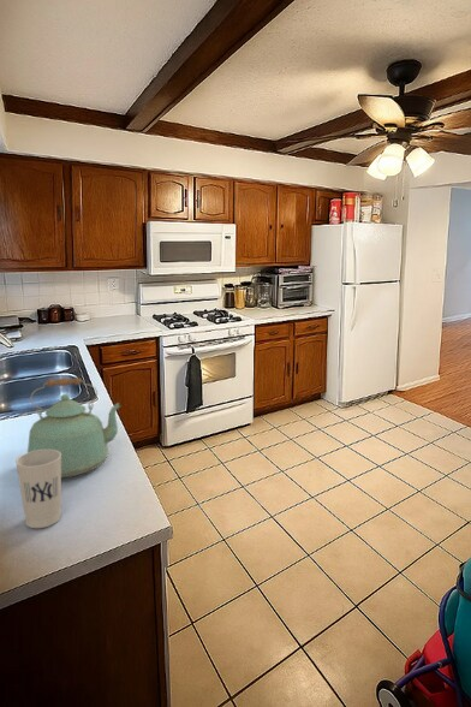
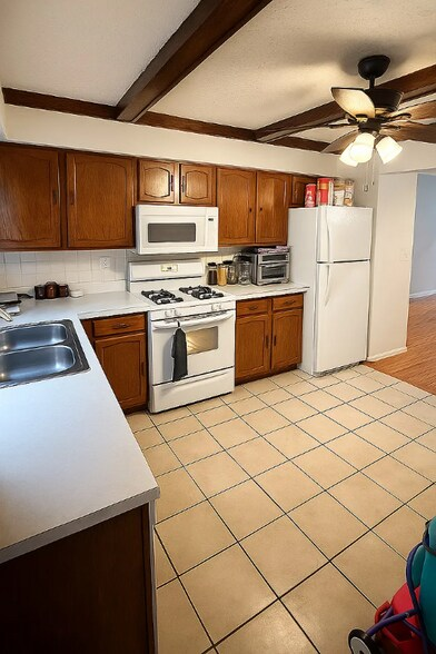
- kettle (74, 421)
- cup (41, 488)
